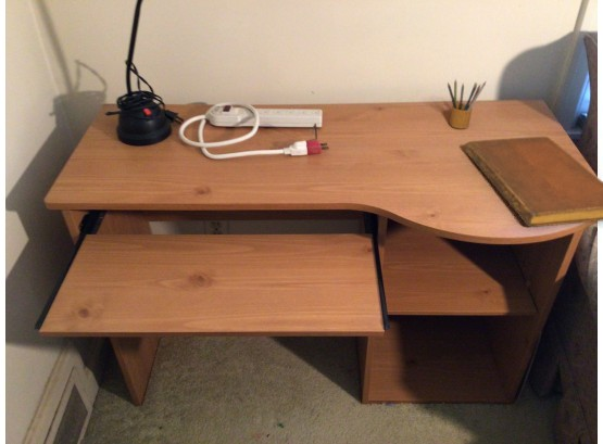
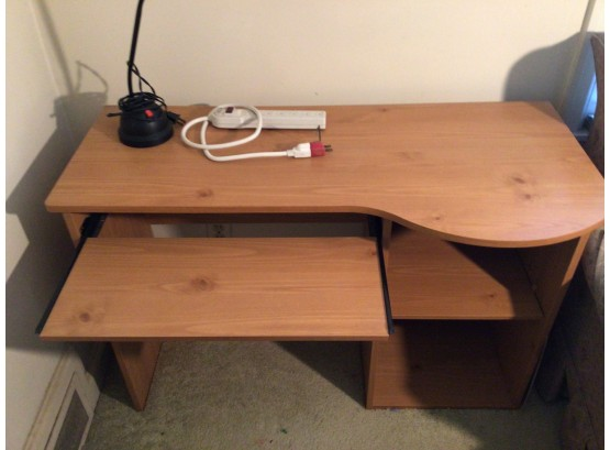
- pencil box (462, 103)
- notebook (538, 176)
